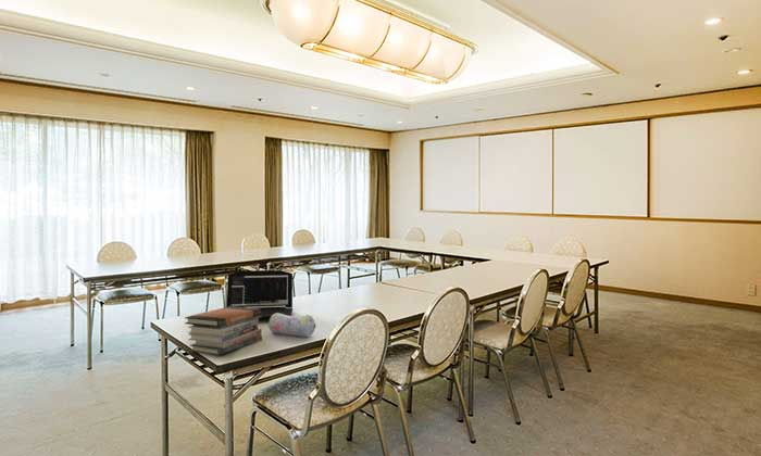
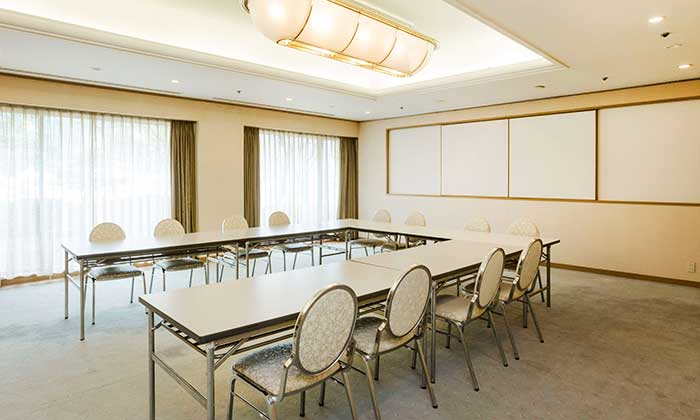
- book stack (225, 329)
- pencil case (291, 324)
- laptop (258, 294)
